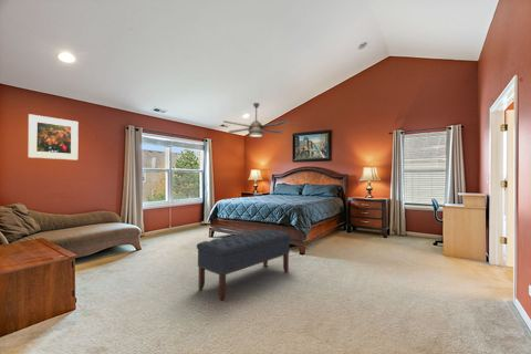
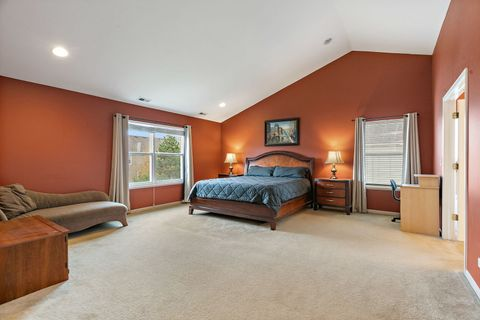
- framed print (54, 138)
- bench (247, 258)
- ceiling fan (256, 119)
